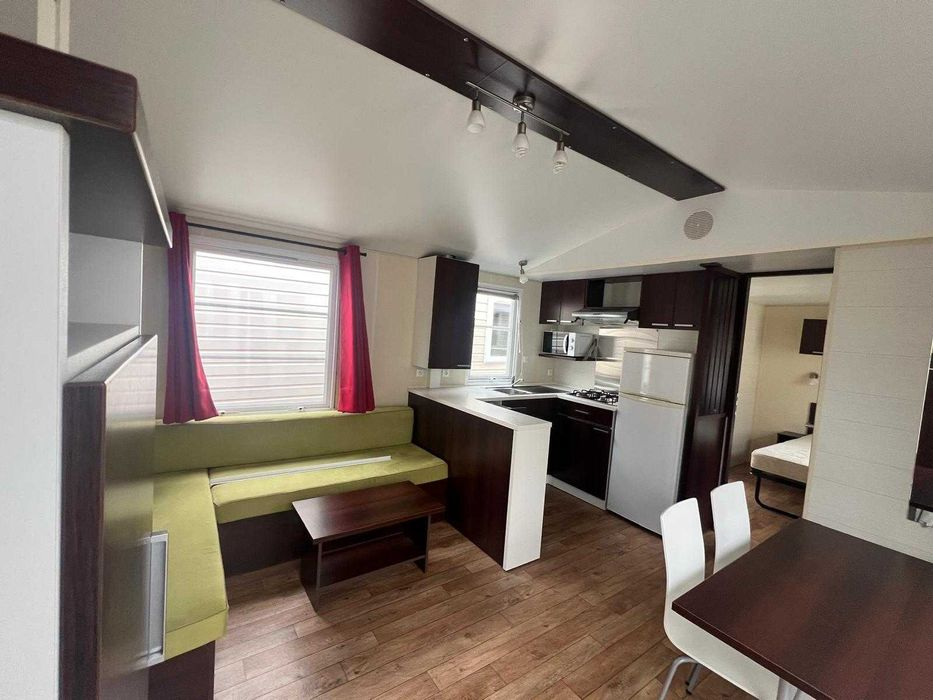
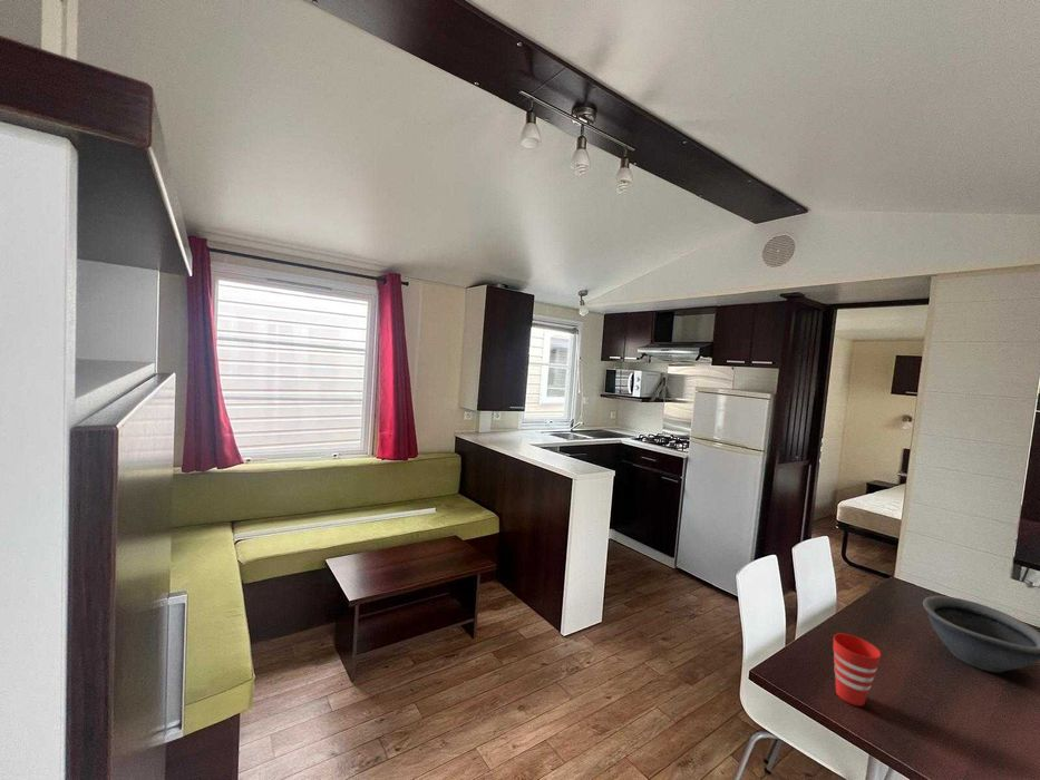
+ cup (853, 671)
+ bowl (981, 640)
